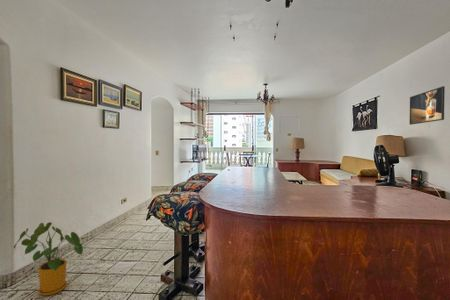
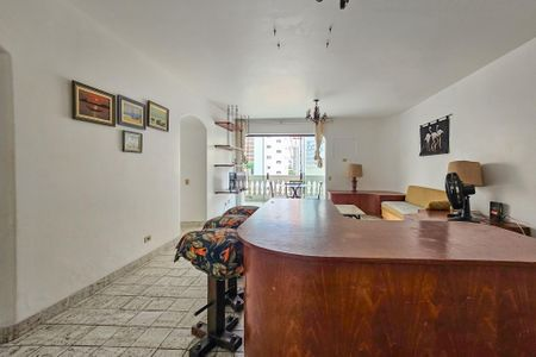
- house plant (49, 258)
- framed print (425, 107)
